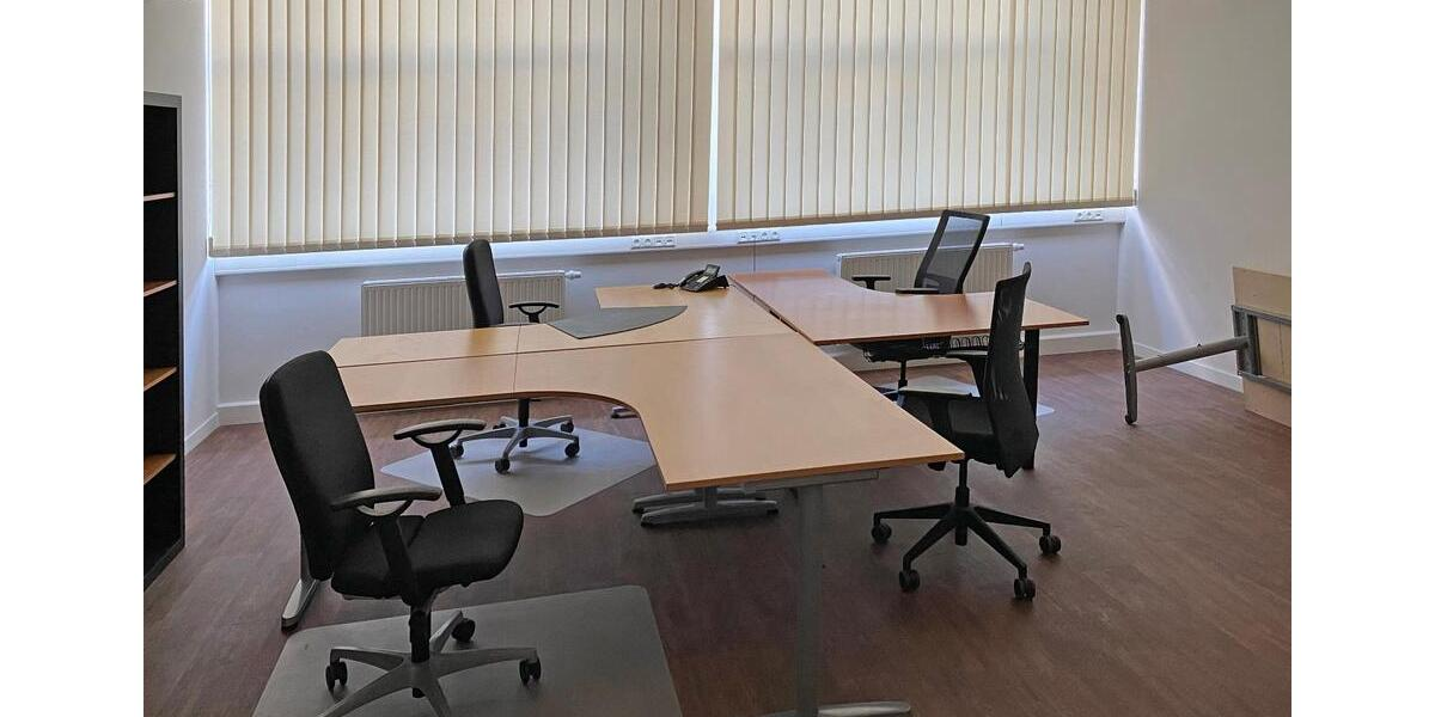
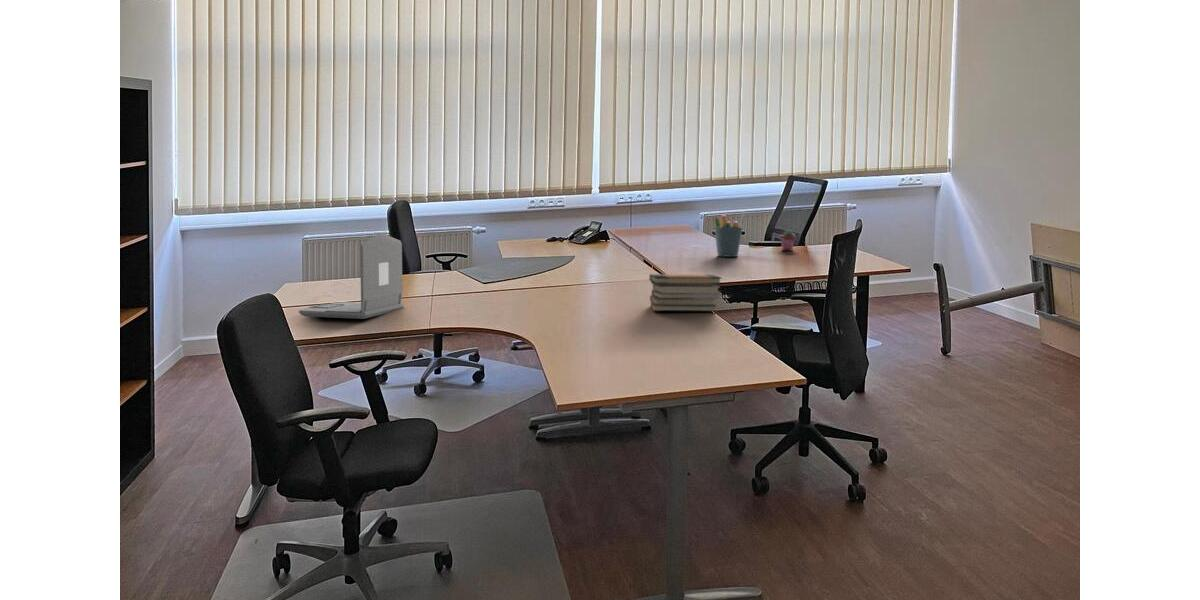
+ potted succulent (787, 239)
+ book stack (684, 292)
+ pen holder (728, 233)
+ laptop (360, 268)
